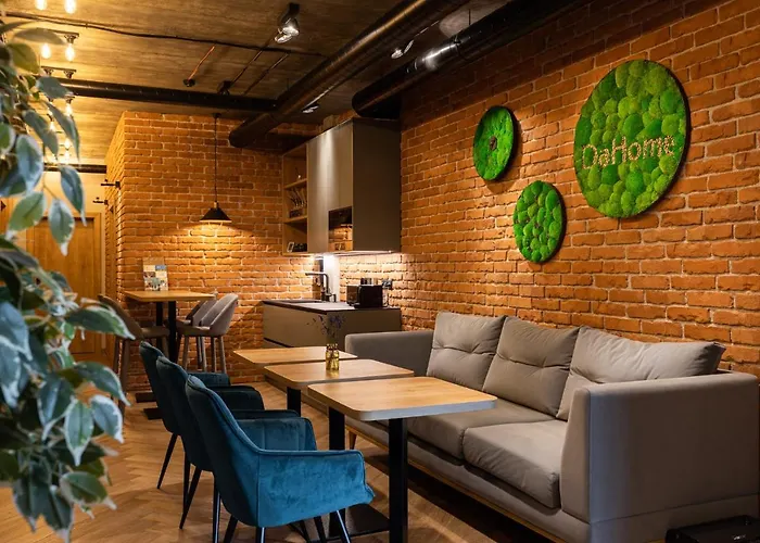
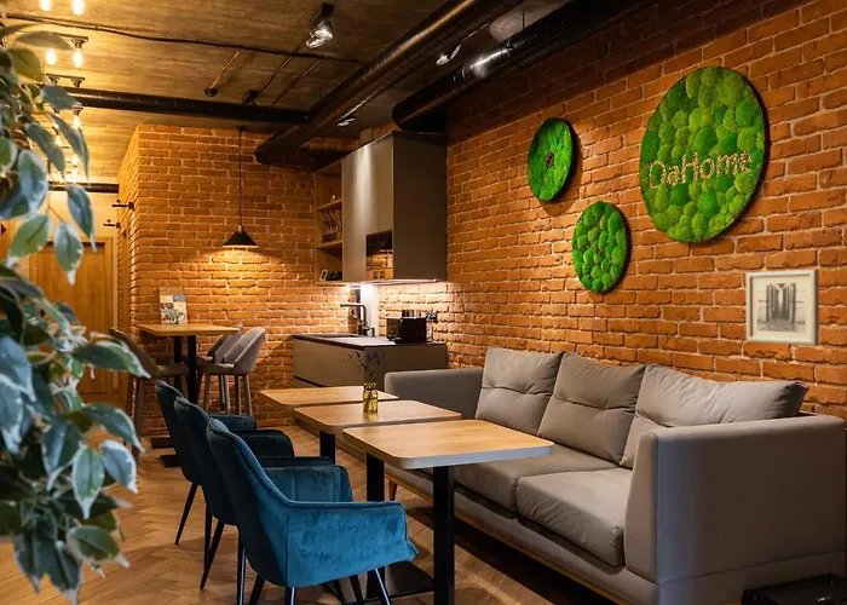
+ wall art (780, 307)
